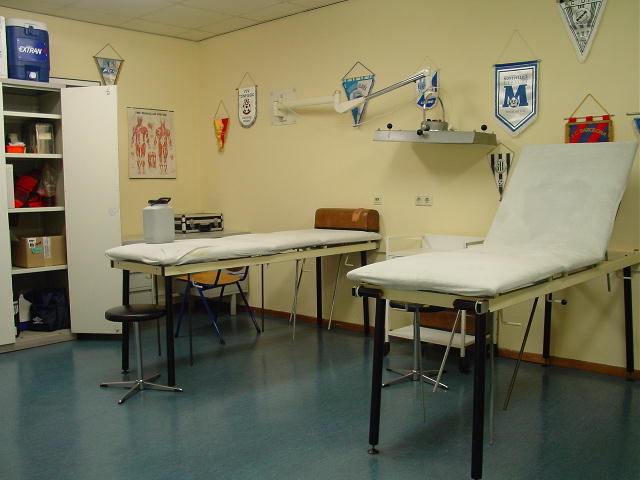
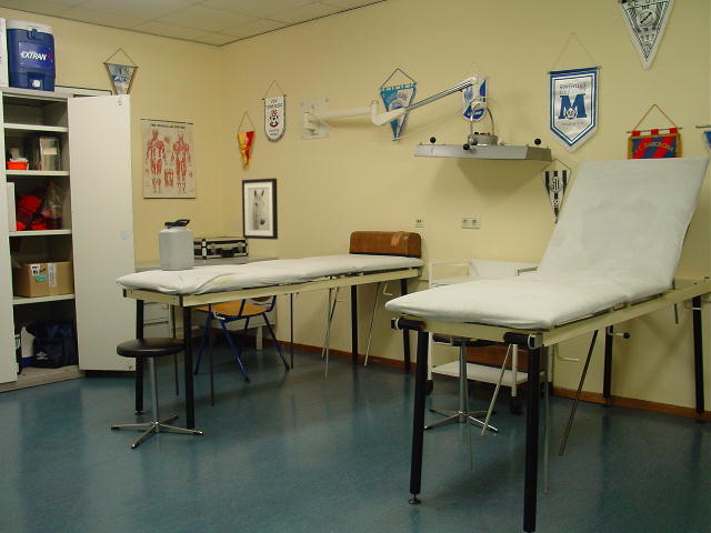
+ wall art (259, 209)
